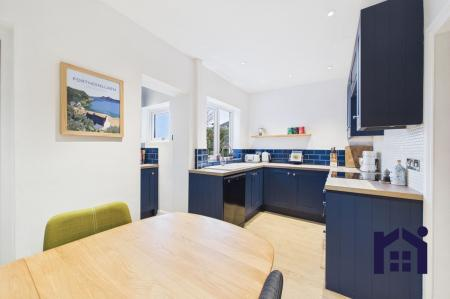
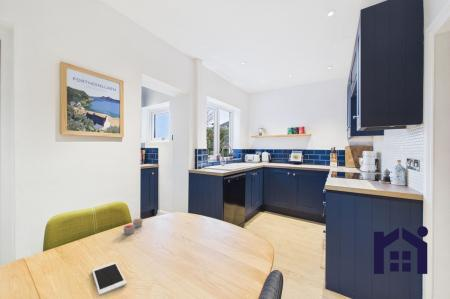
+ candle (133, 225)
+ cell phone (108, 276)
